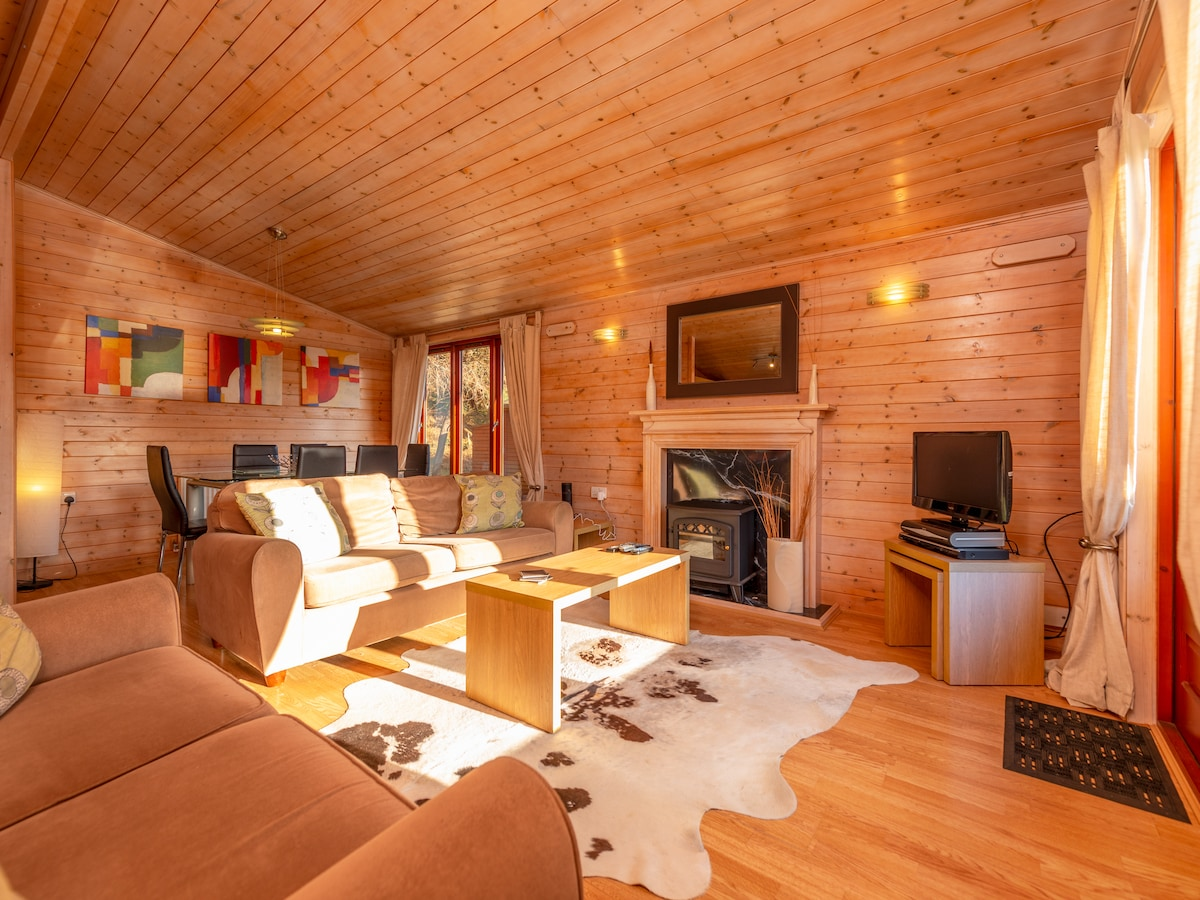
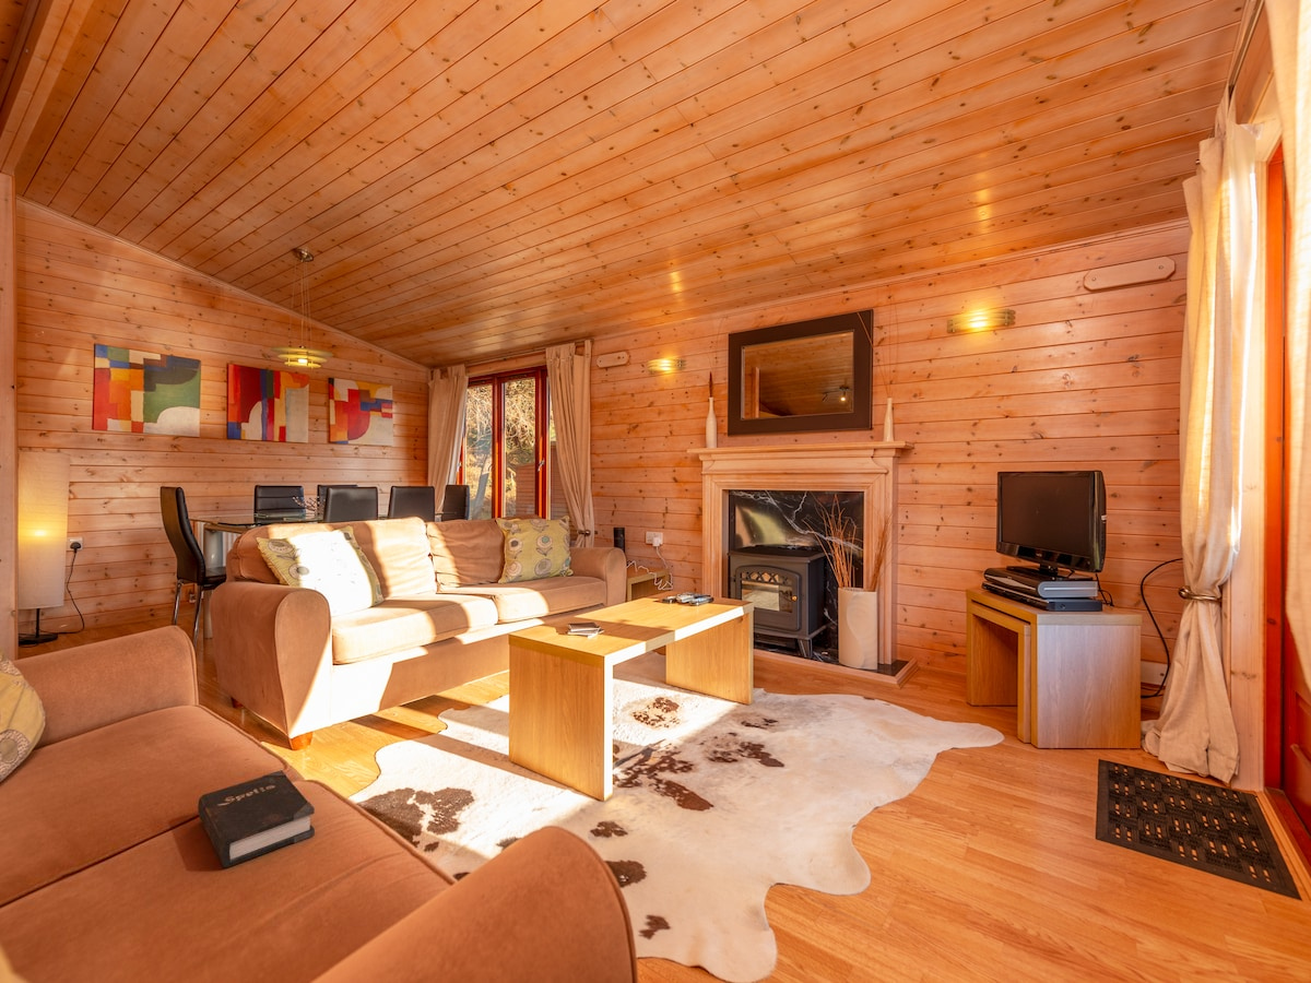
+ hardback book (255, 814)
